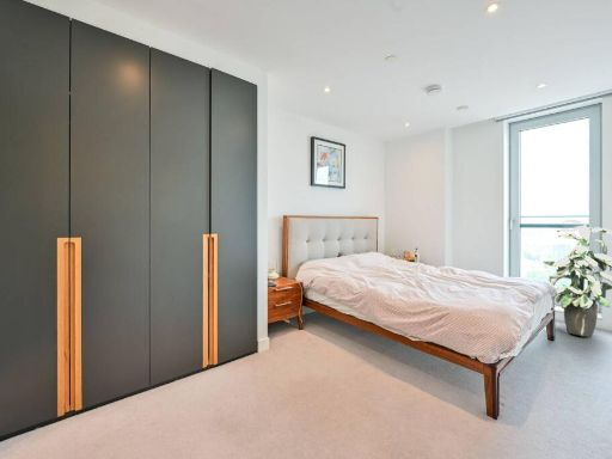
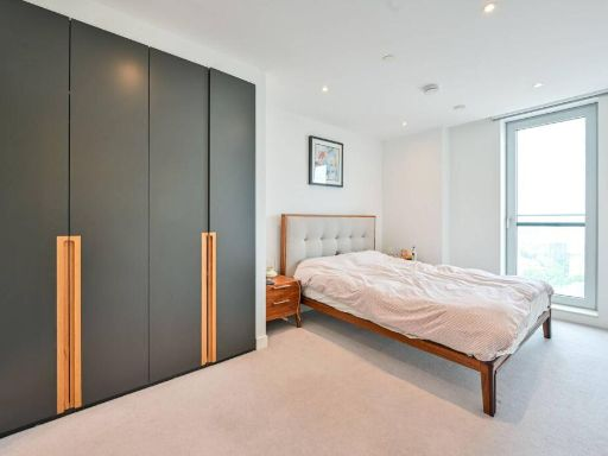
- indoor plant (577, 276)
